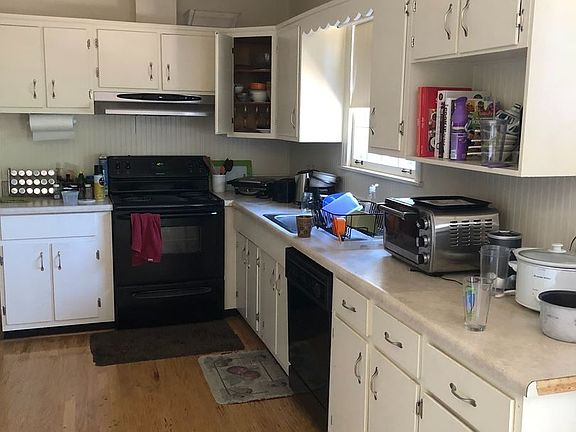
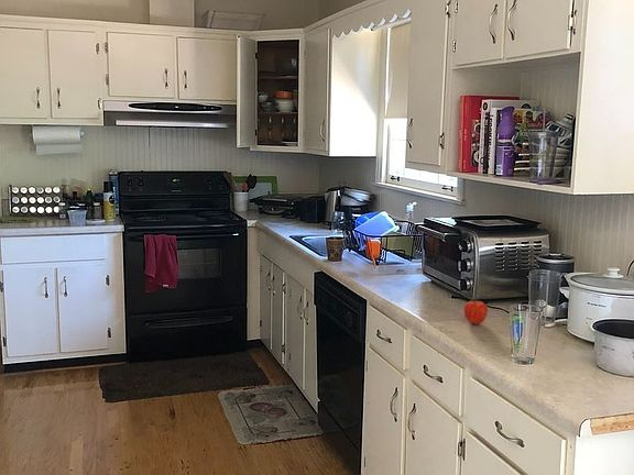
+ fruit (476, 311)
